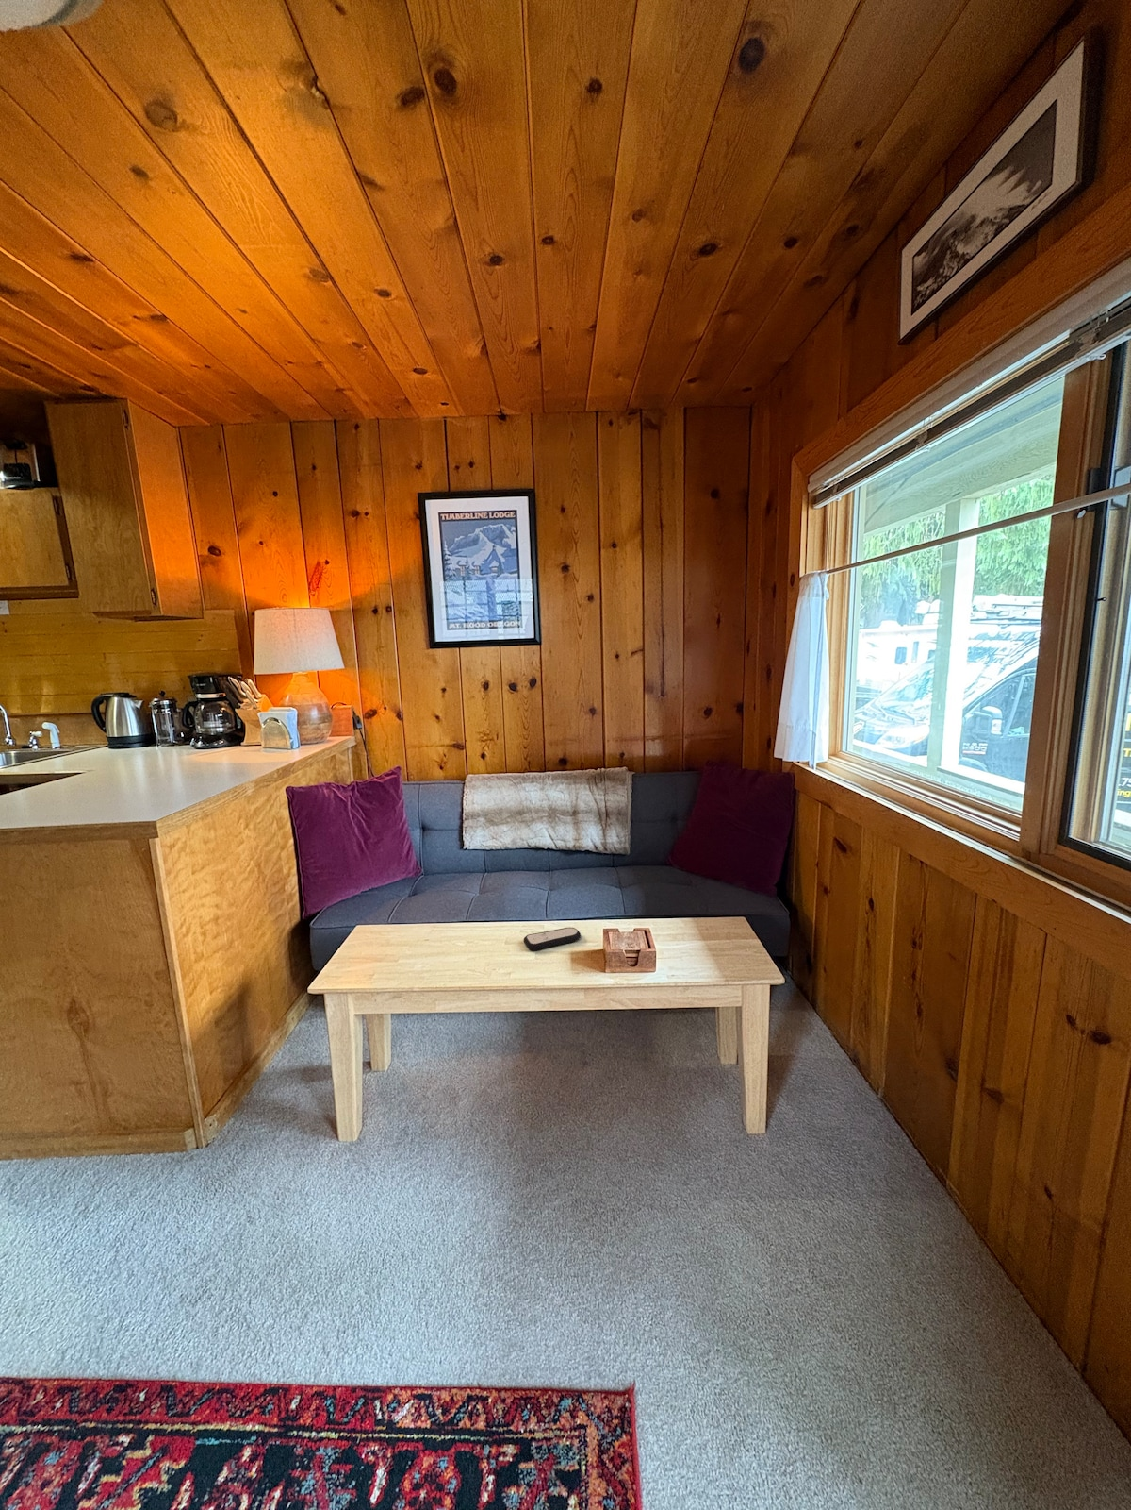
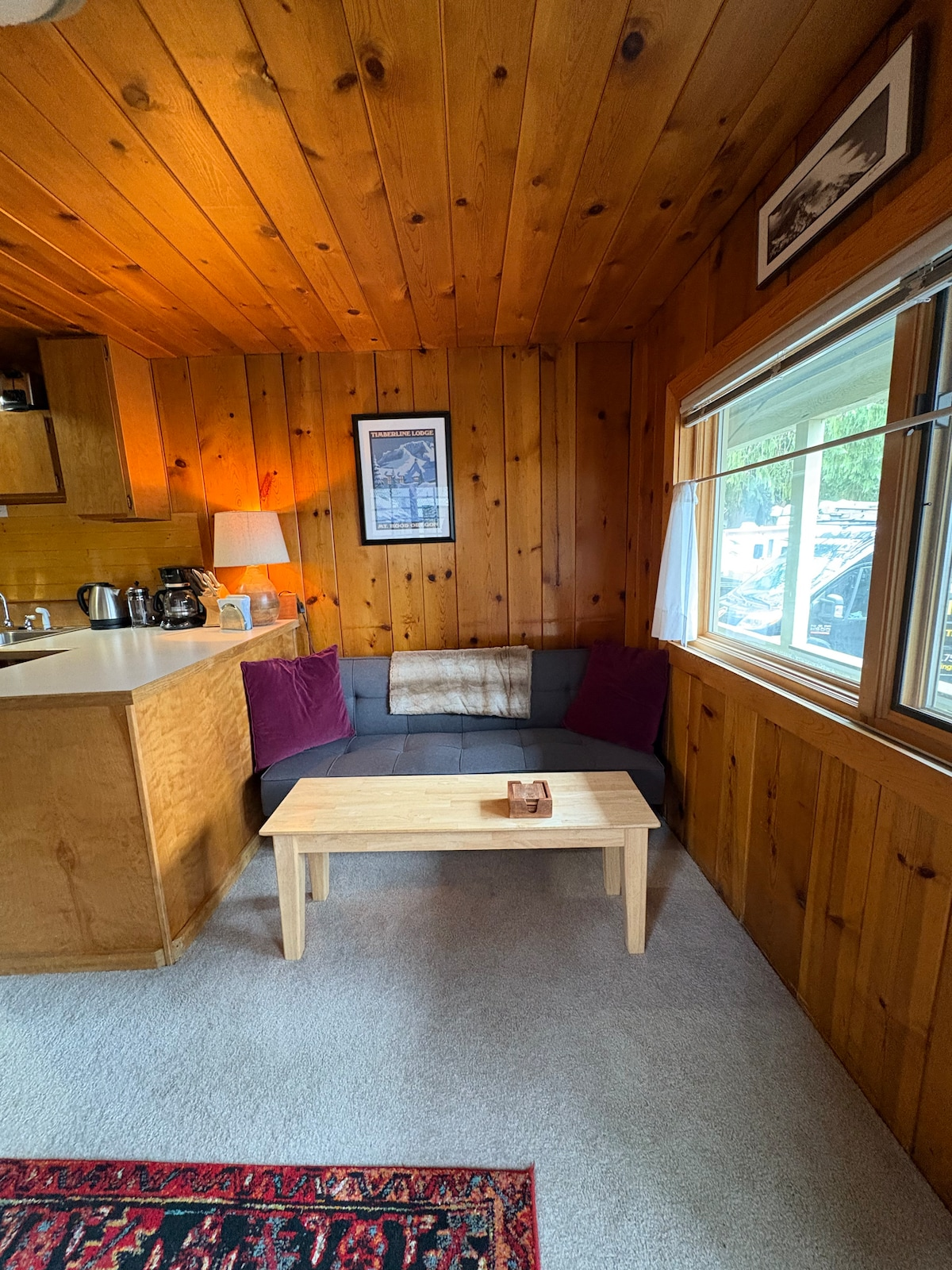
- remote control (552, 937)
